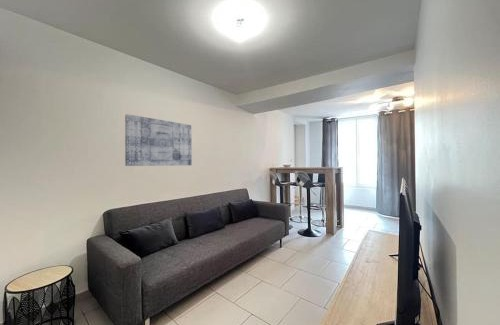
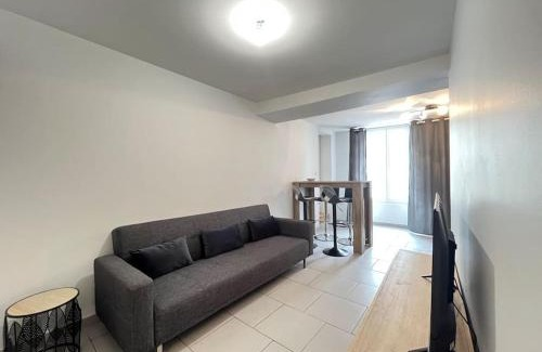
- wall art (162, 143)
